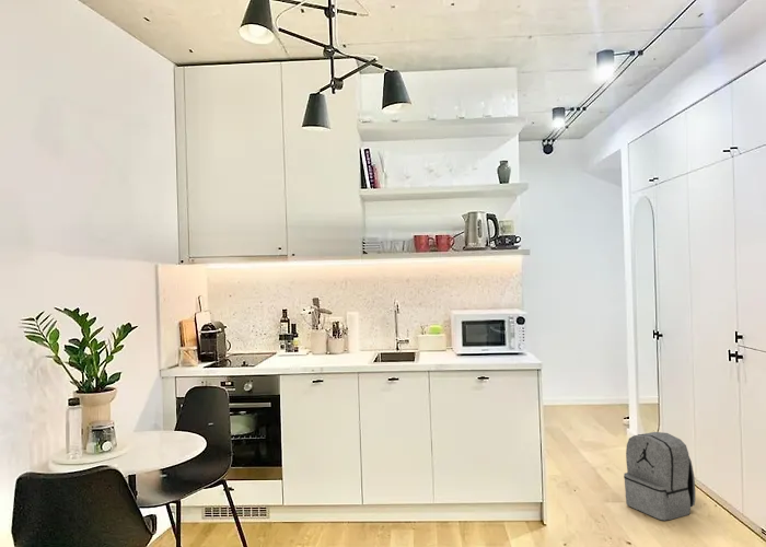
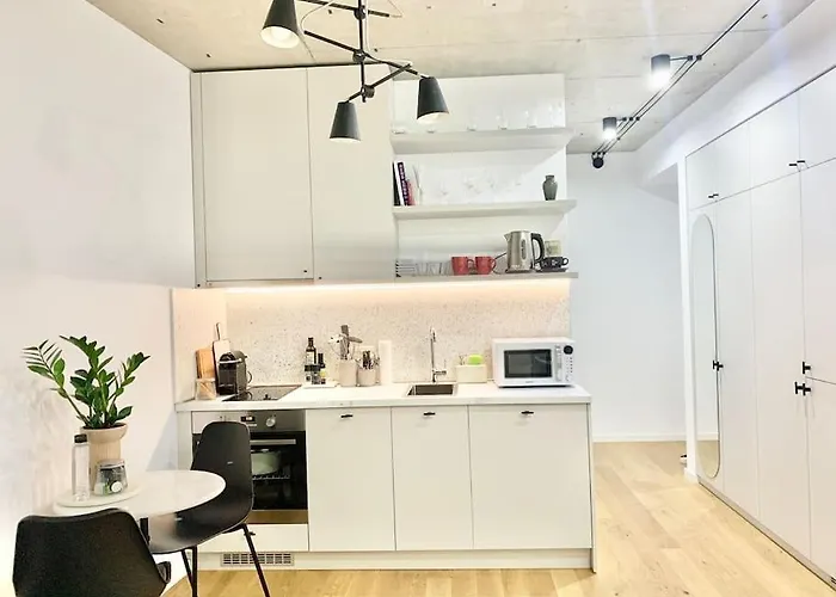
- backpack (660, 470)
